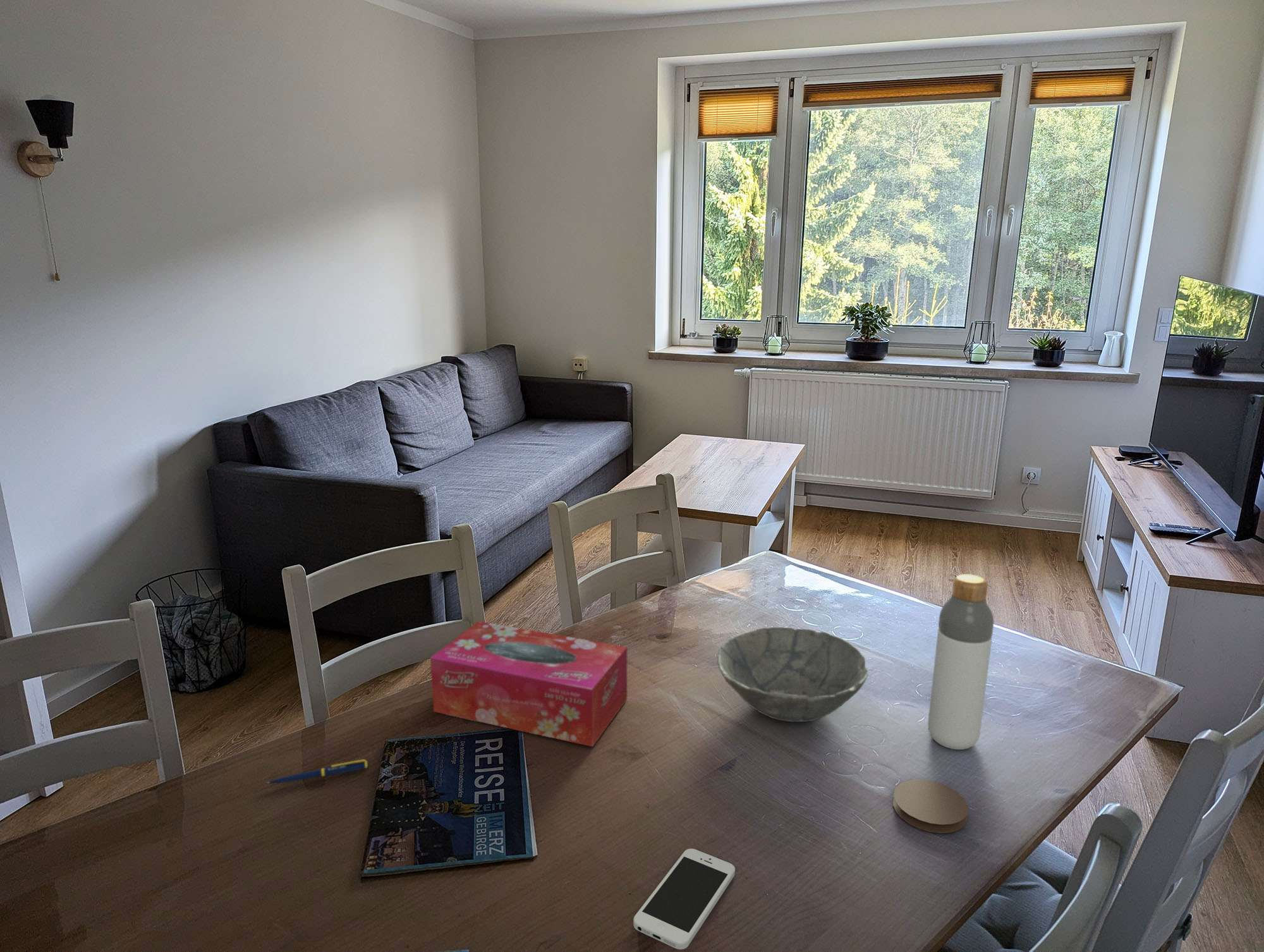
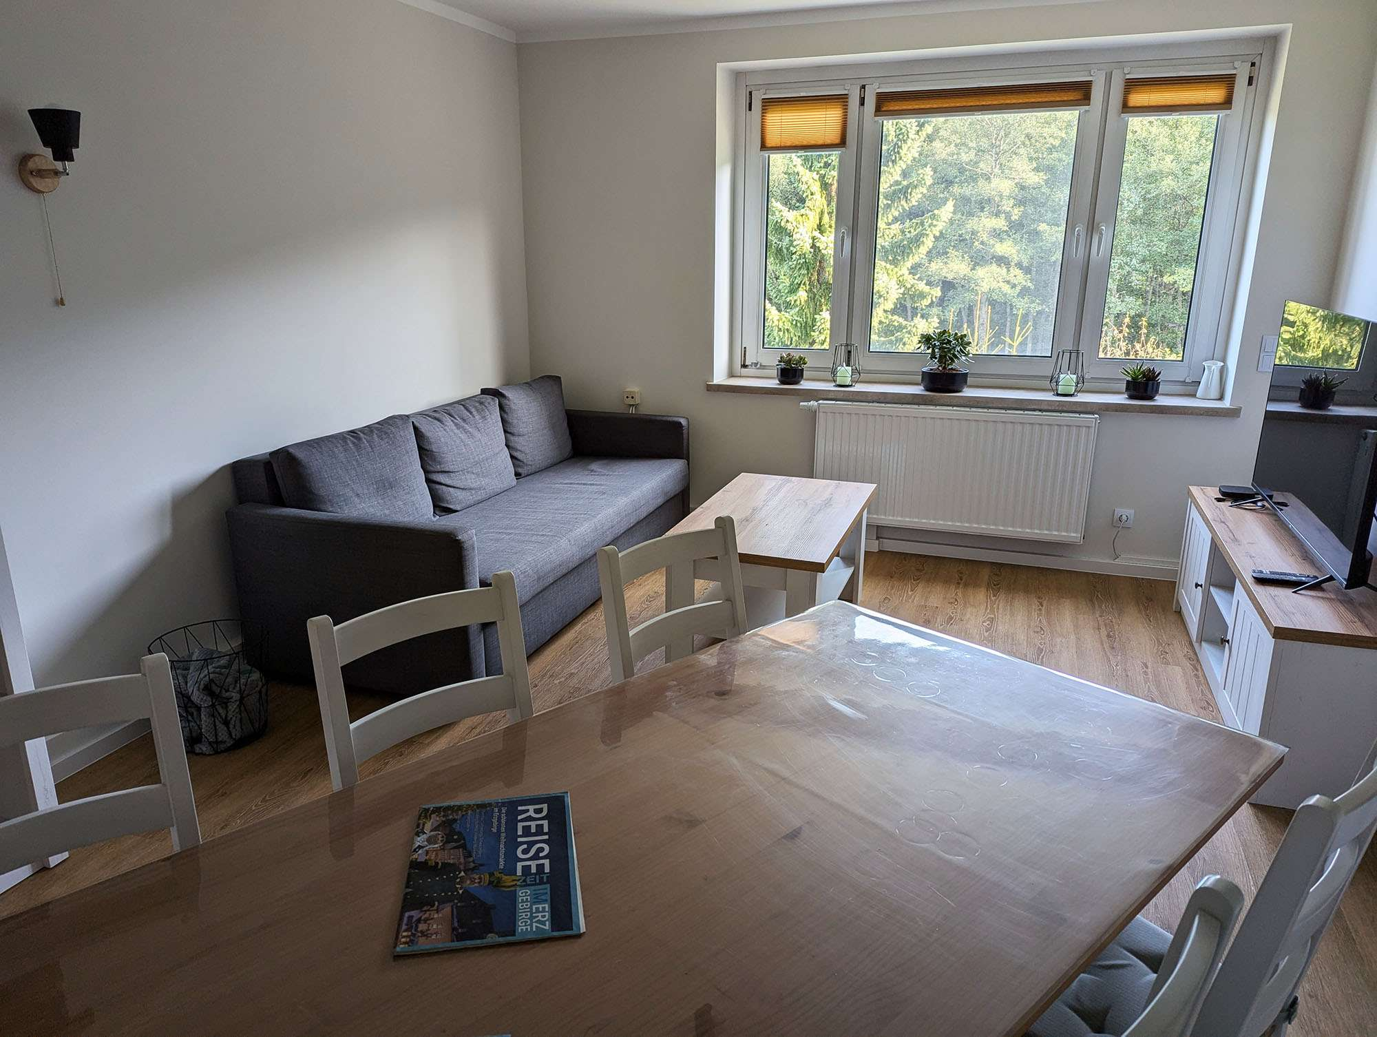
- bowl (791, 683)
- coaster (930, 805)
- bottle (961, 662)
- pen (317, 772)
- tissue box (531, 679)
- smartphone (686, 894)
